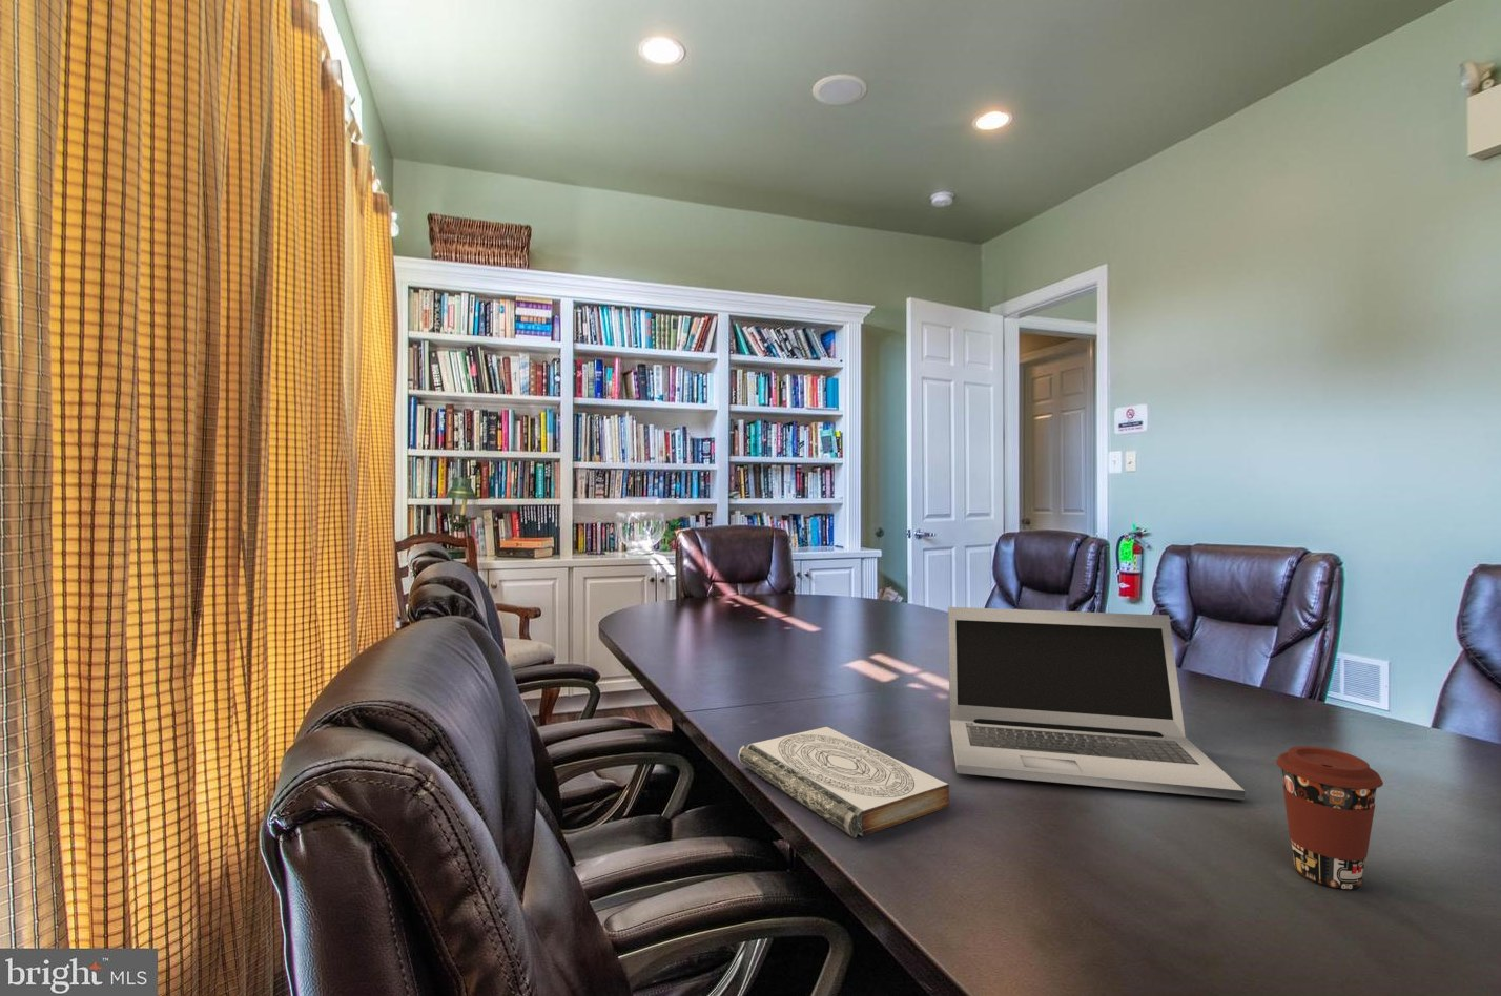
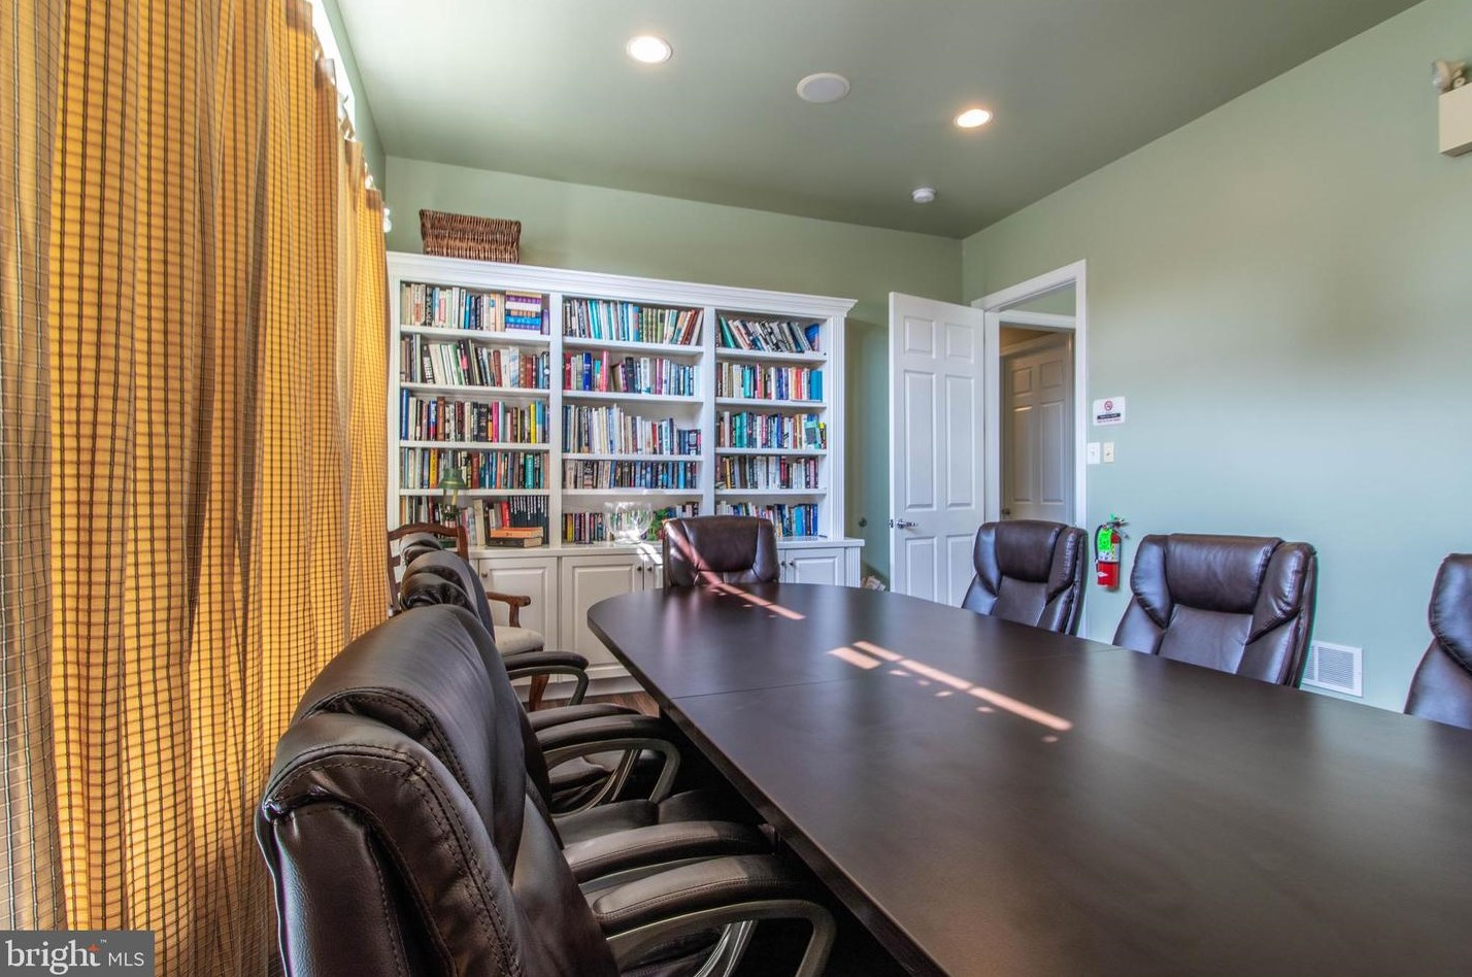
- laptop (1071, 688)
- coffee cup (1326, 815)
- book (836, 775)
